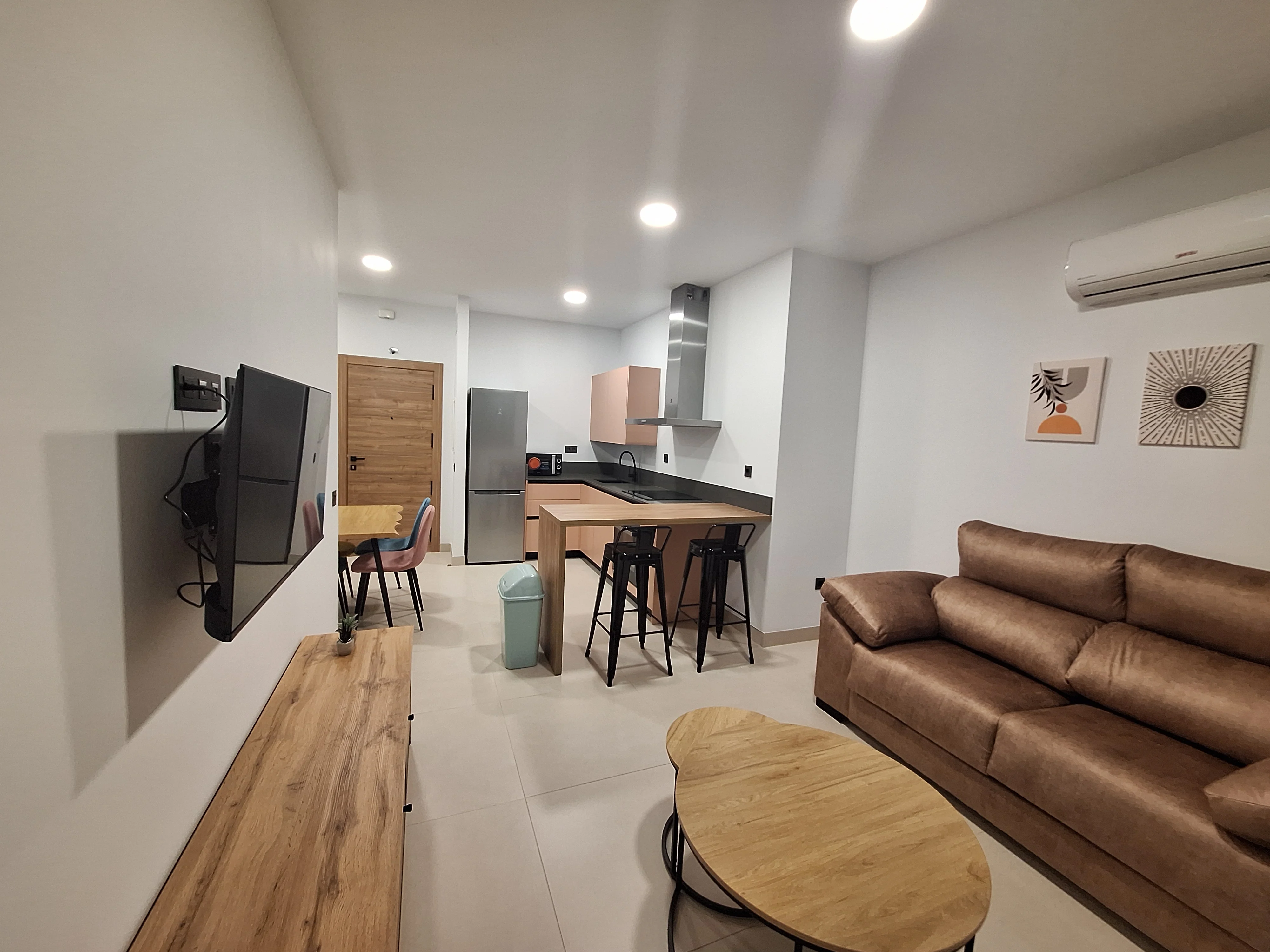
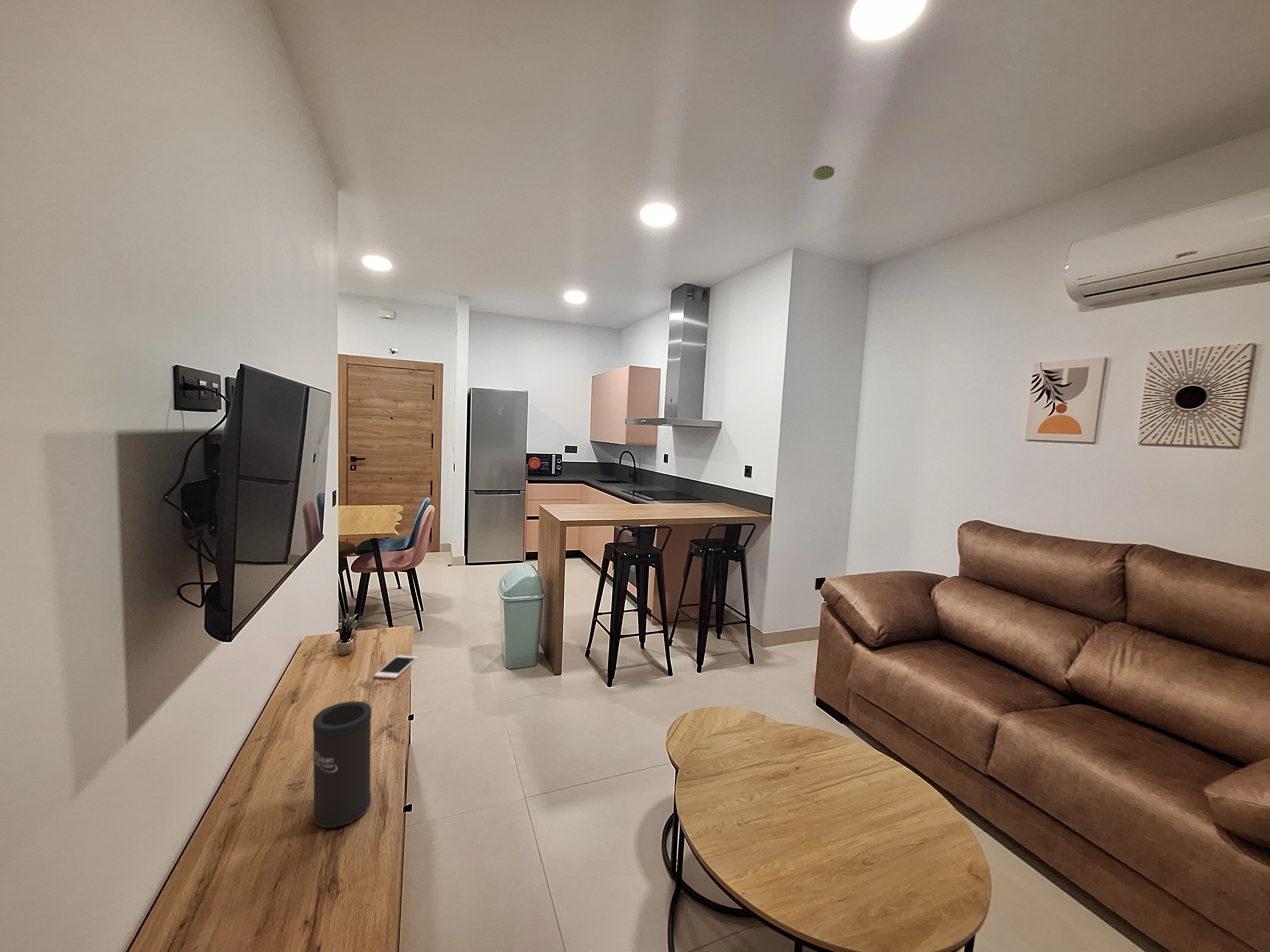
+ smoke detector (823, 172)
+ speaker (343, 763)
+ cell phone (397, 666)
